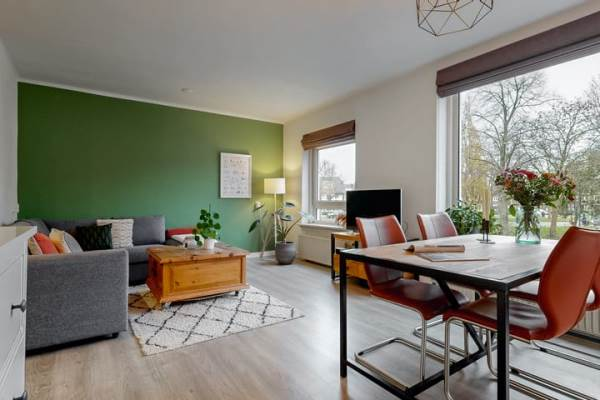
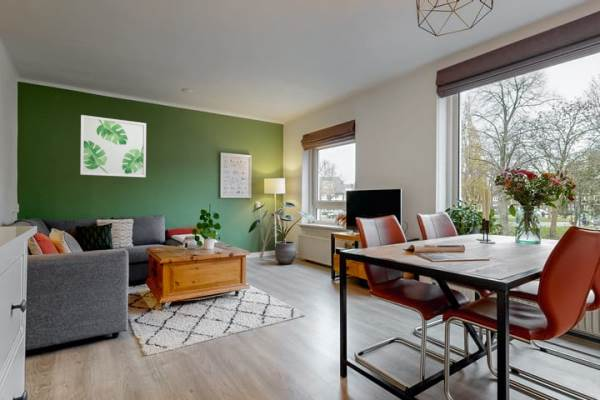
+ wall art (114, 147)
